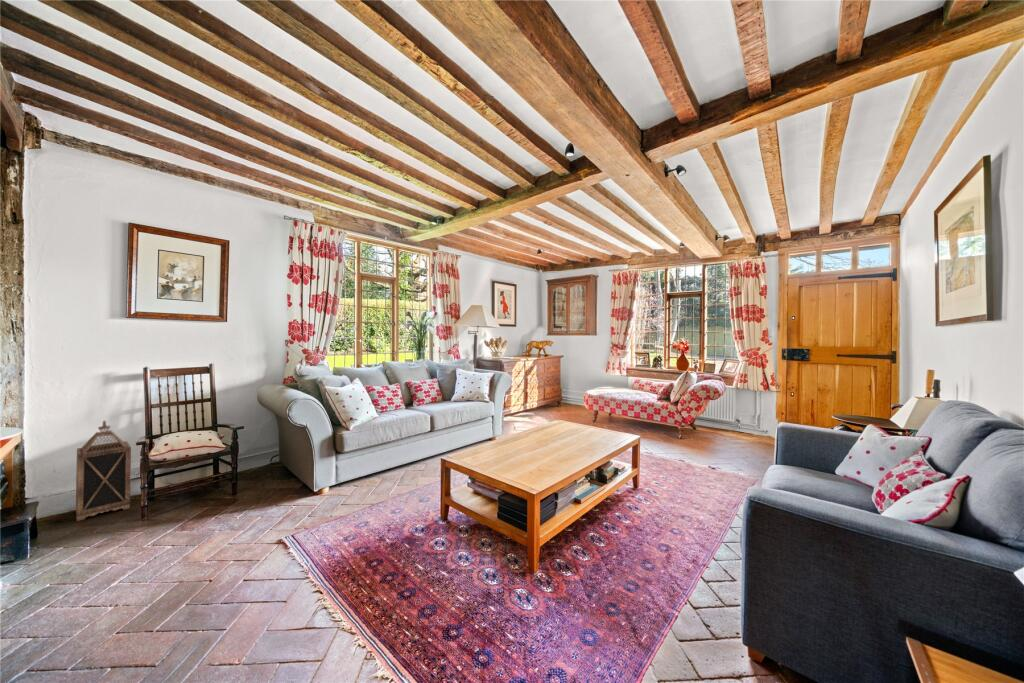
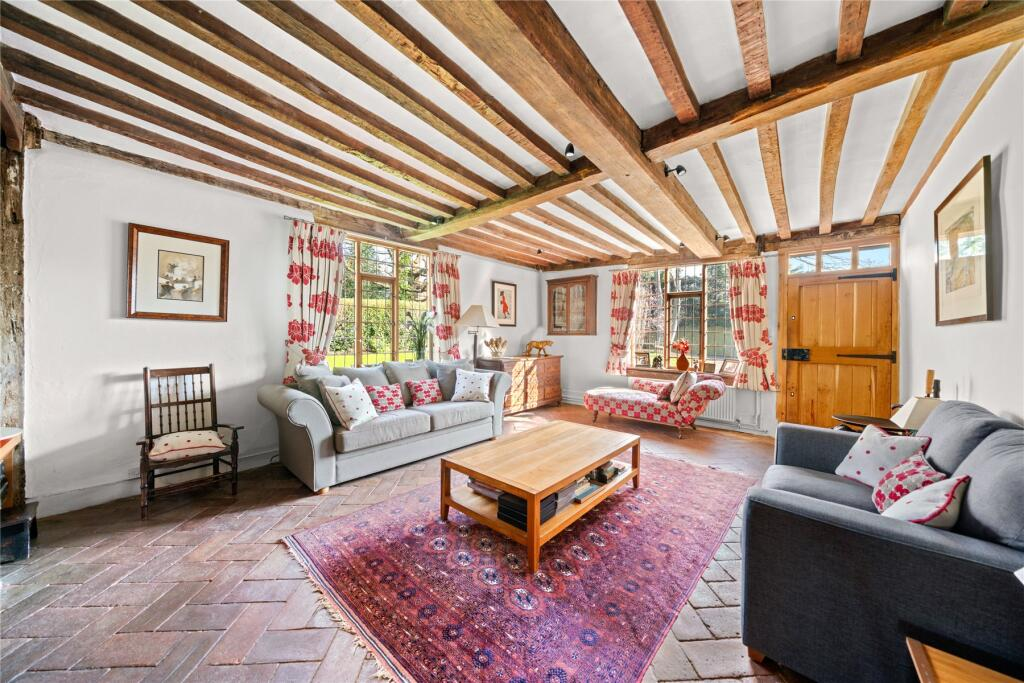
- lantern (103, 464)
